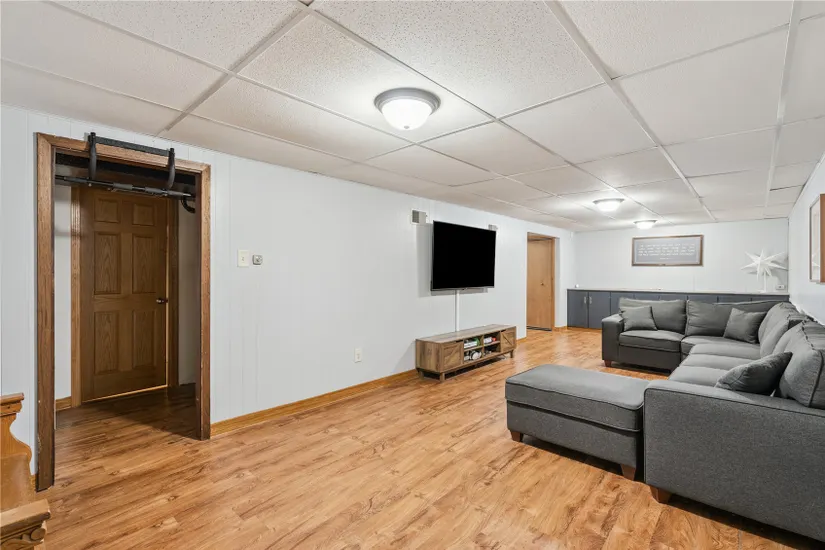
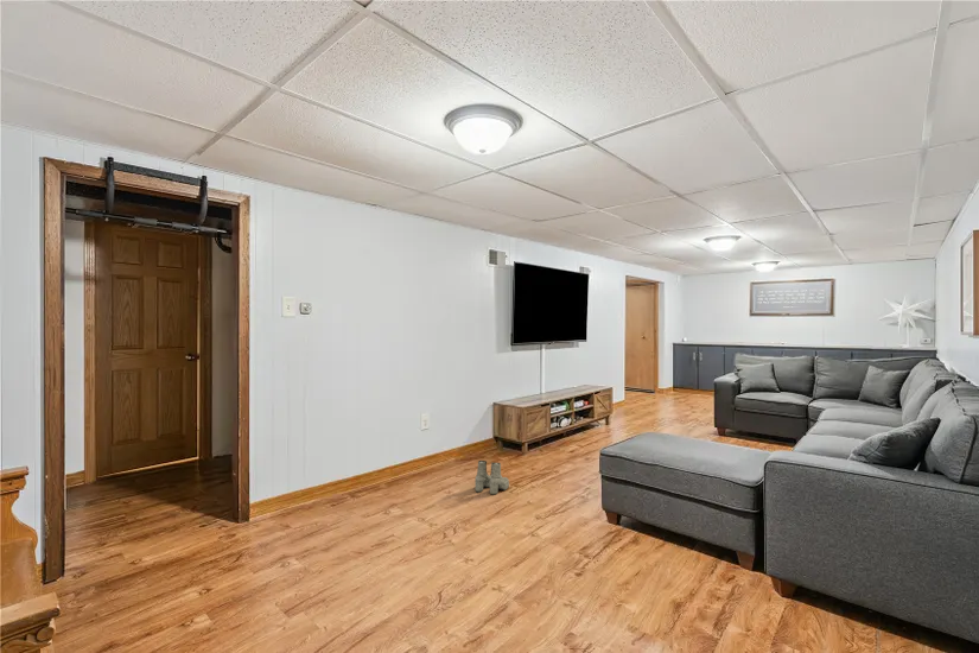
+ boots (491, 474)
